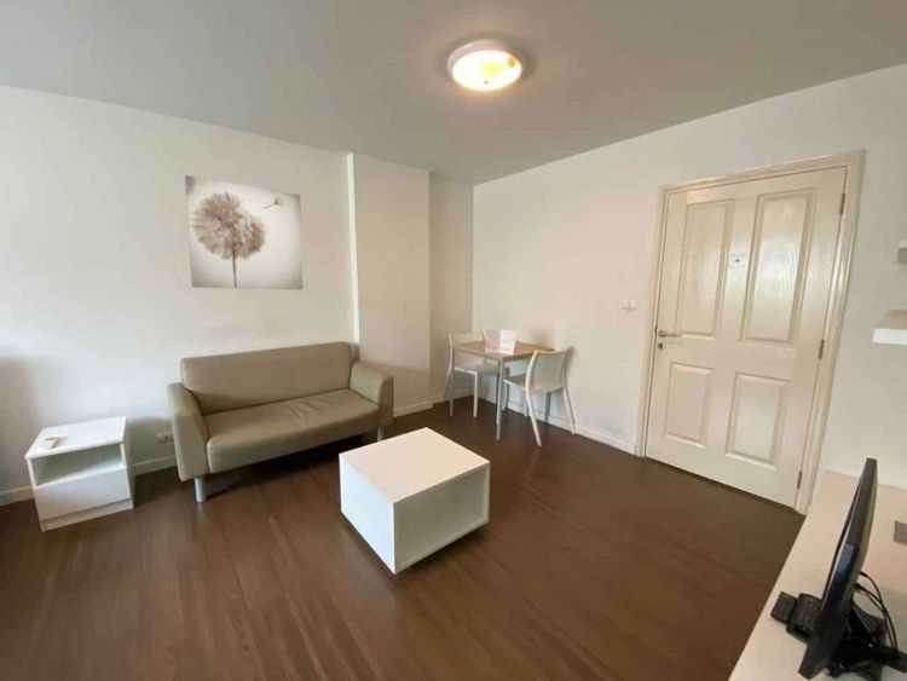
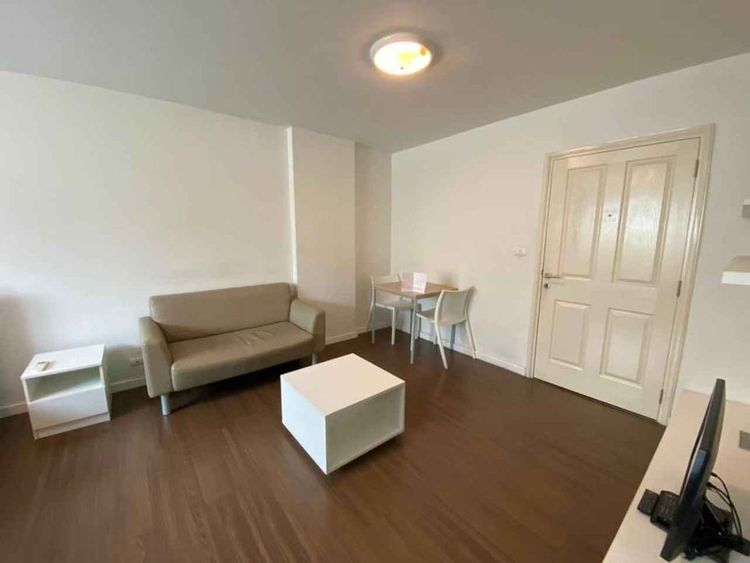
- wall art (249, 237)
